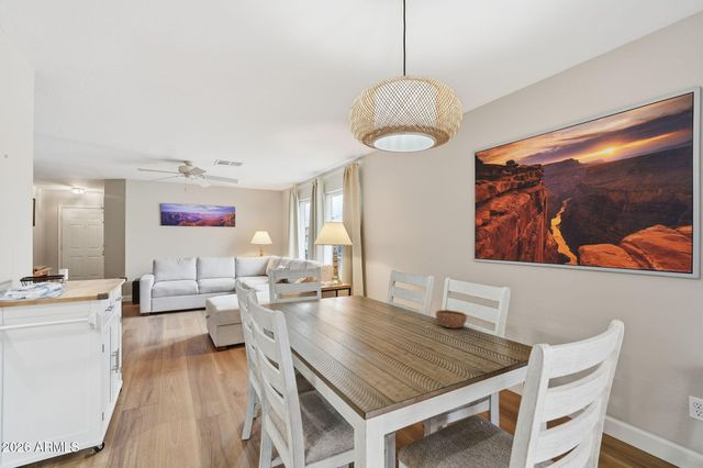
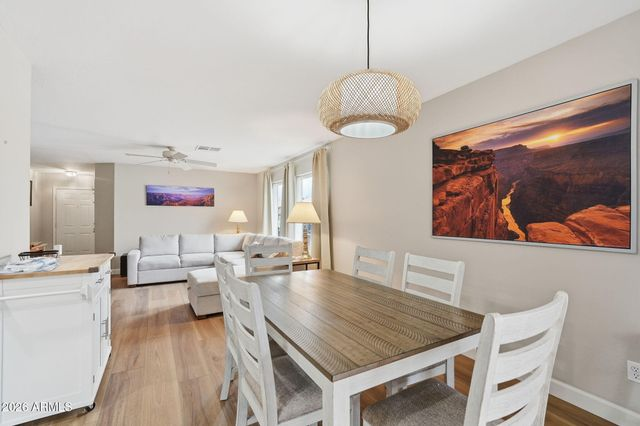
- bowl (450, 319)
